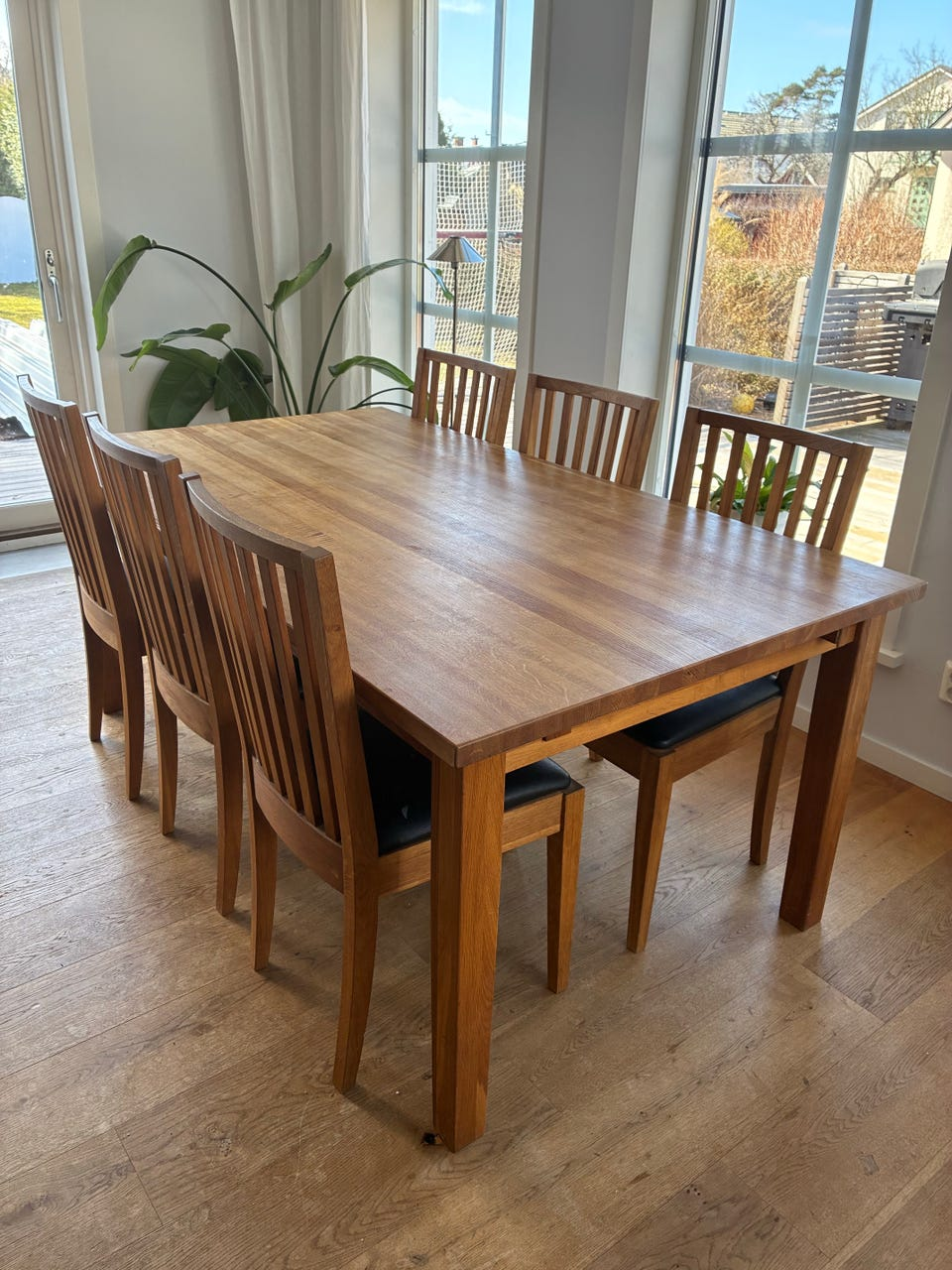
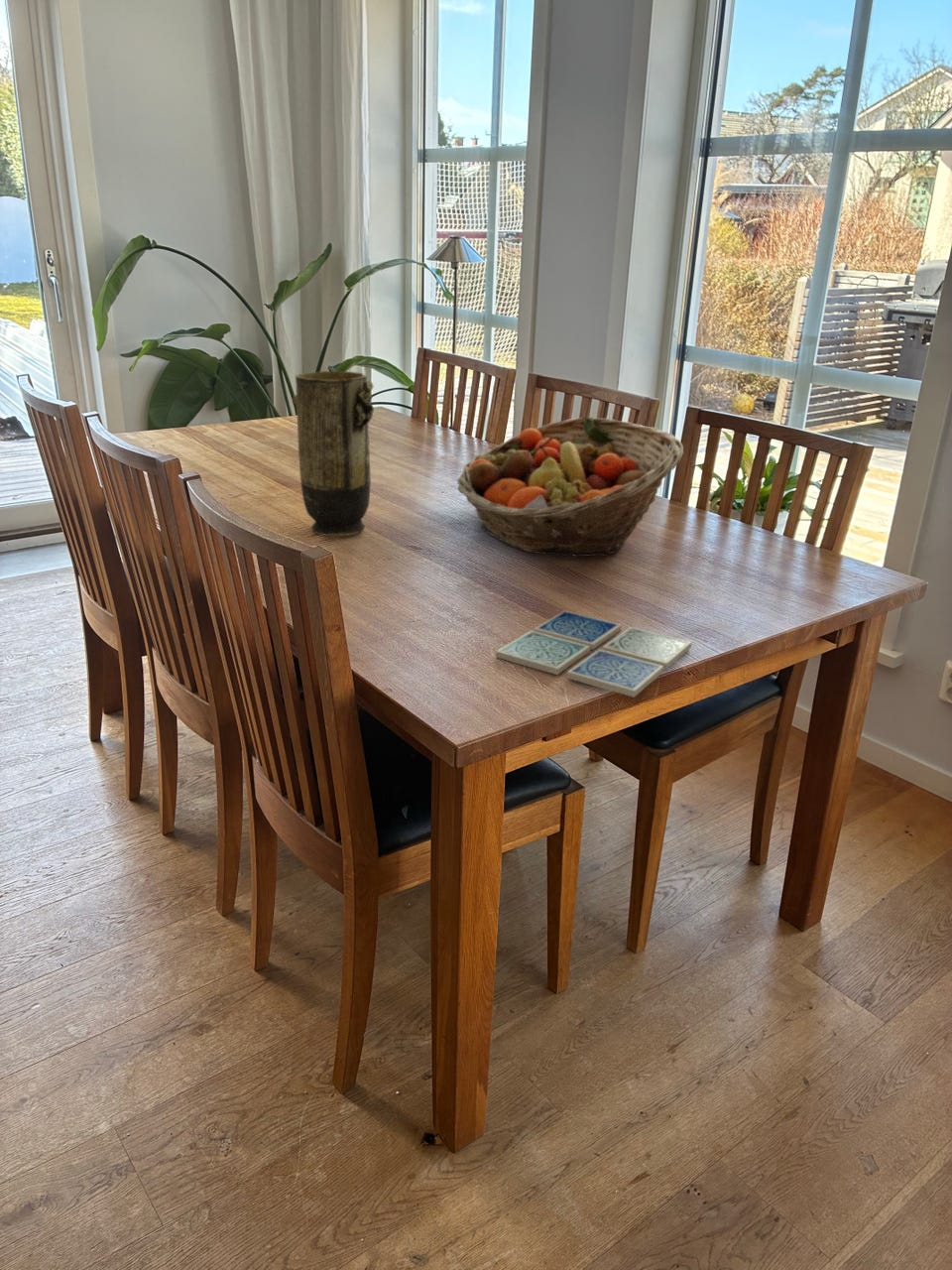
+ fruit basket (565, 481)
+ drink coaster (594, 648)
+ vase (335, 454)
